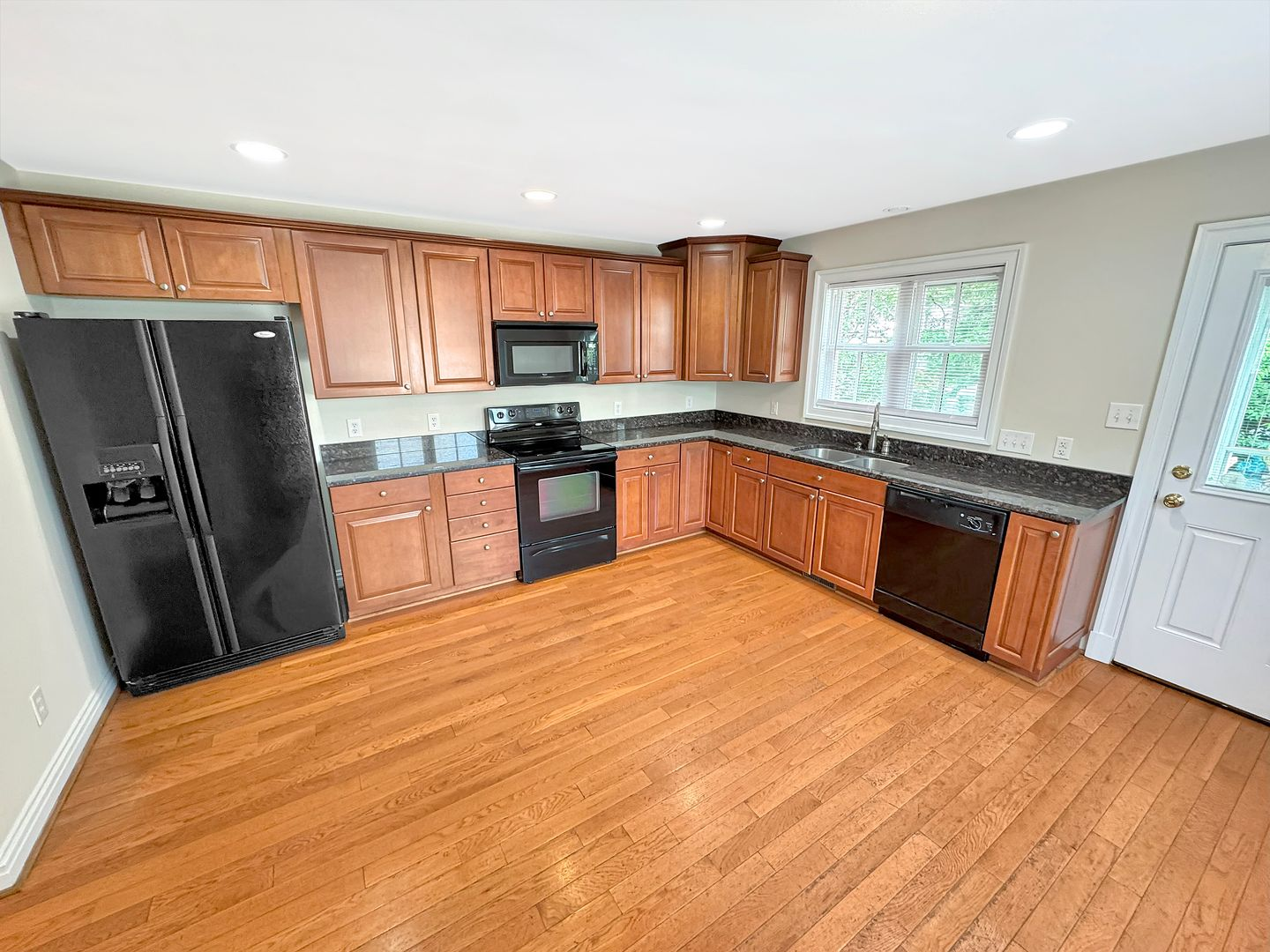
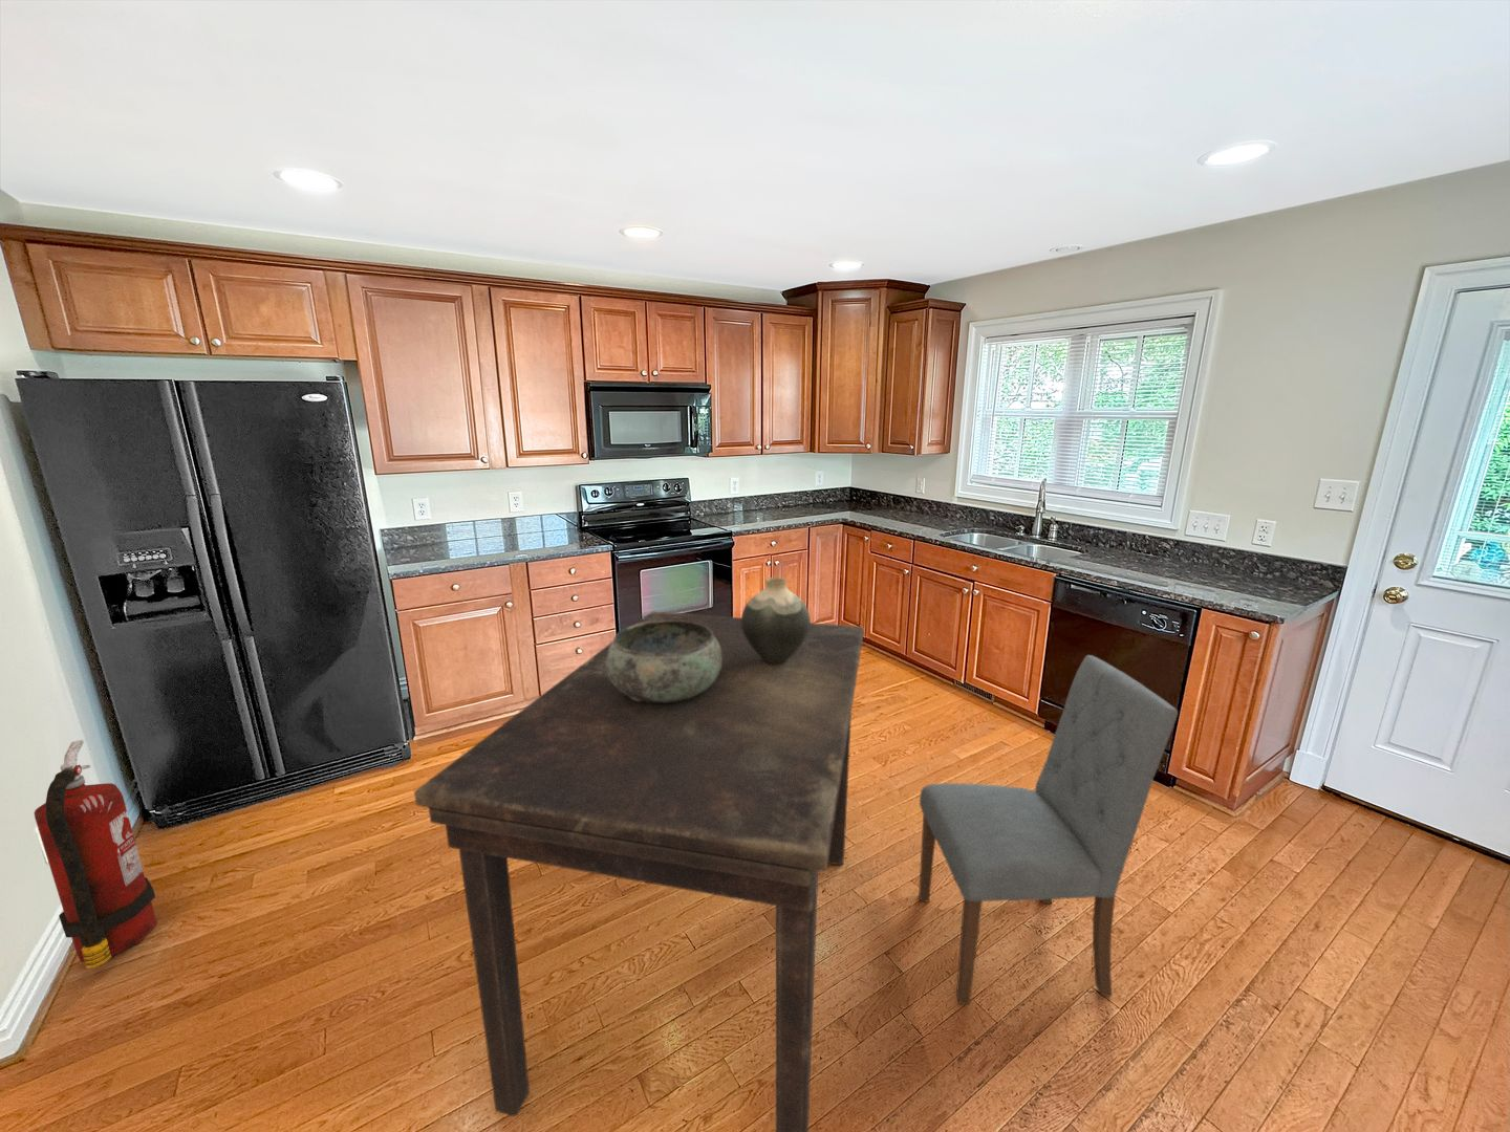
+ dining chair (1026, 818)
+ vase (775, 620)
+ dining table (706, 826)
+ fire extinguisher (88, 855)
+ bowl (663, 660)
